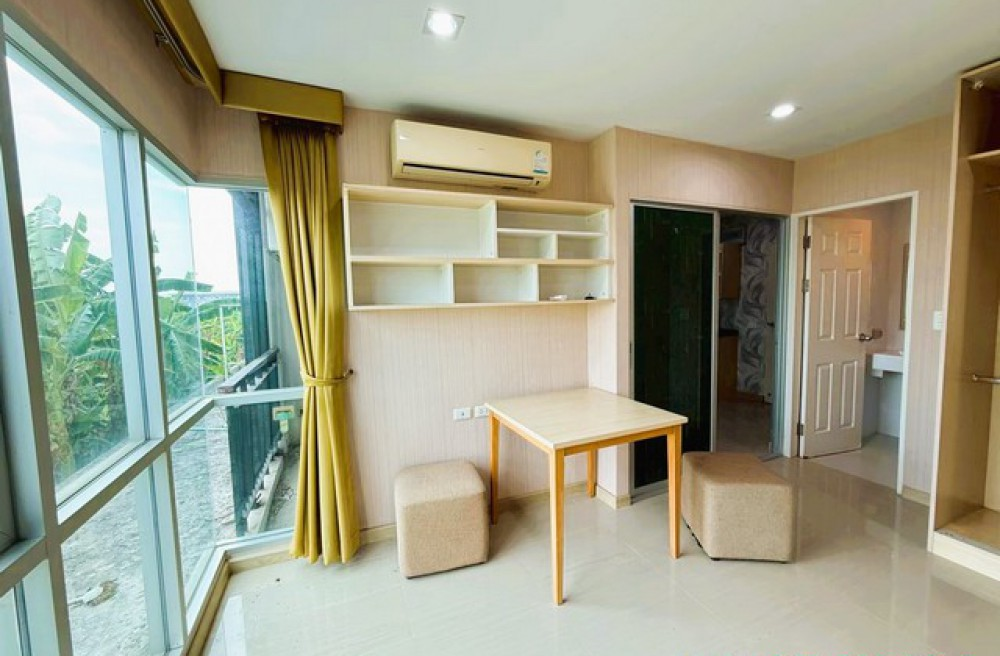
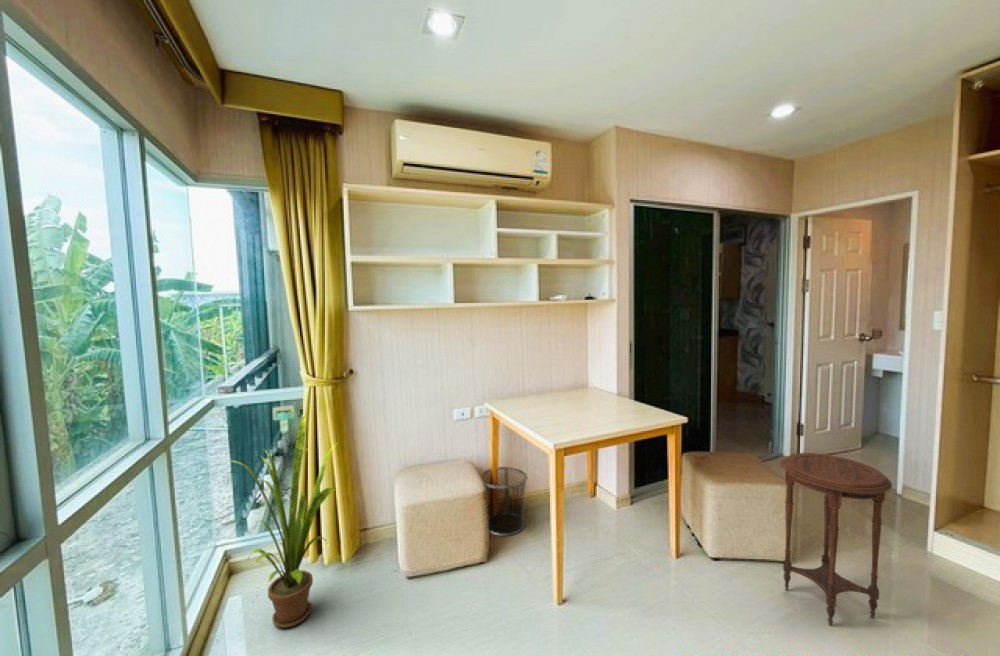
+ waste bin (503, 500)
+ house plant (286, 521)
+ side table (830, 536)
